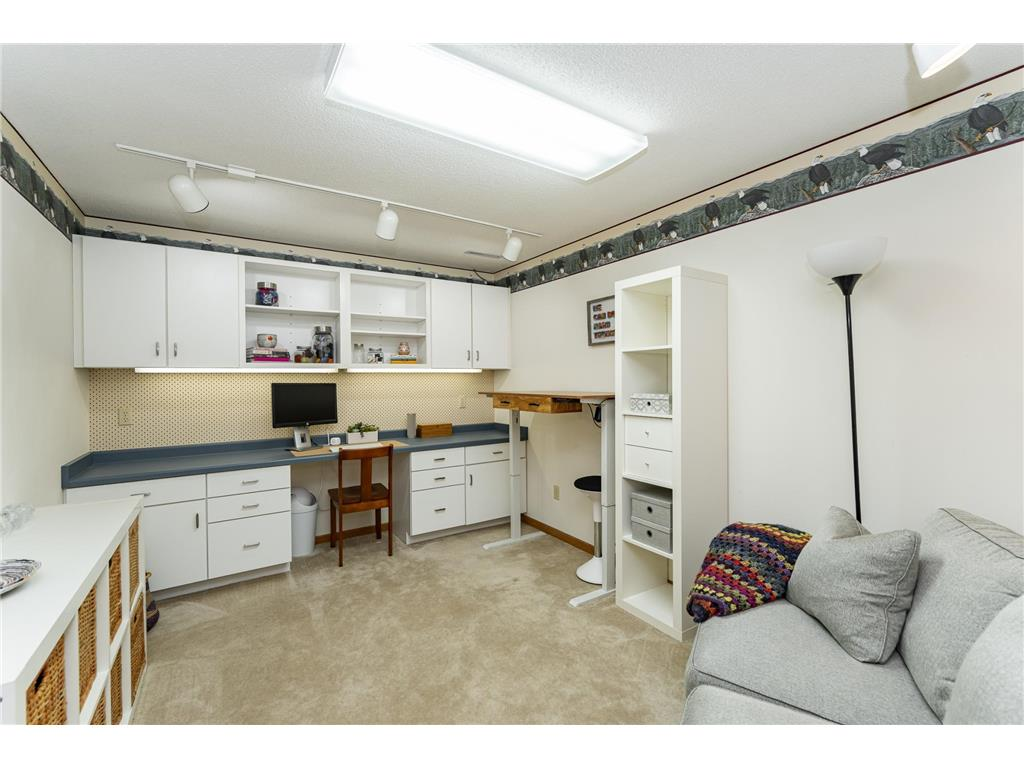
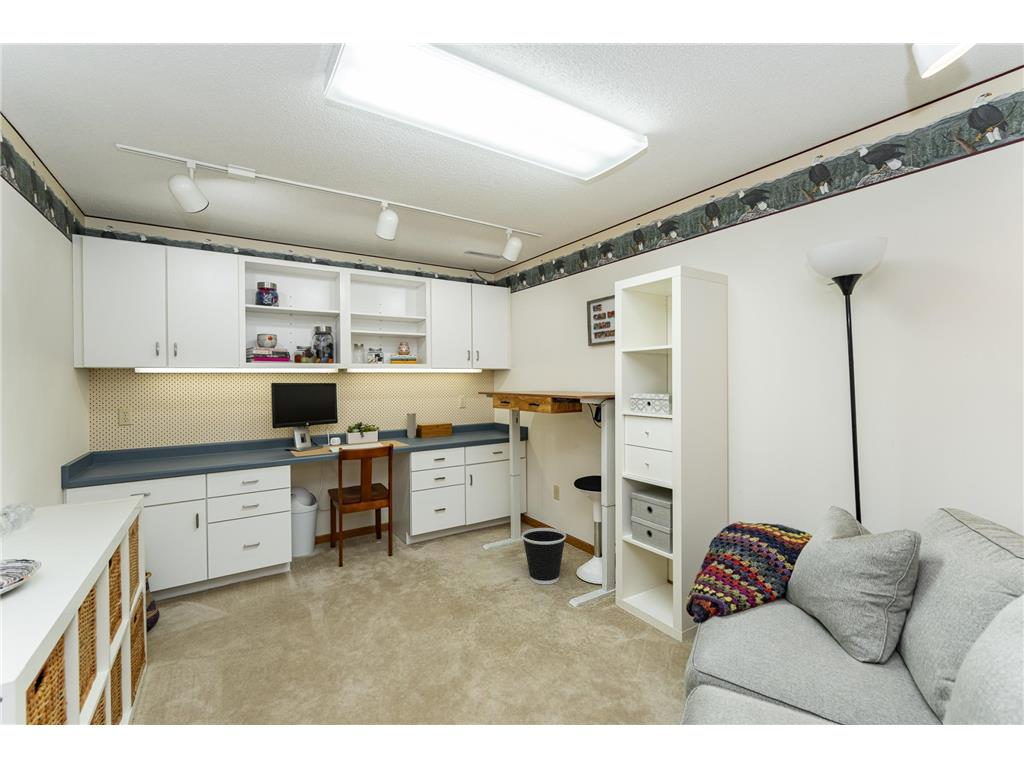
+ wastebasket (544, 556)
